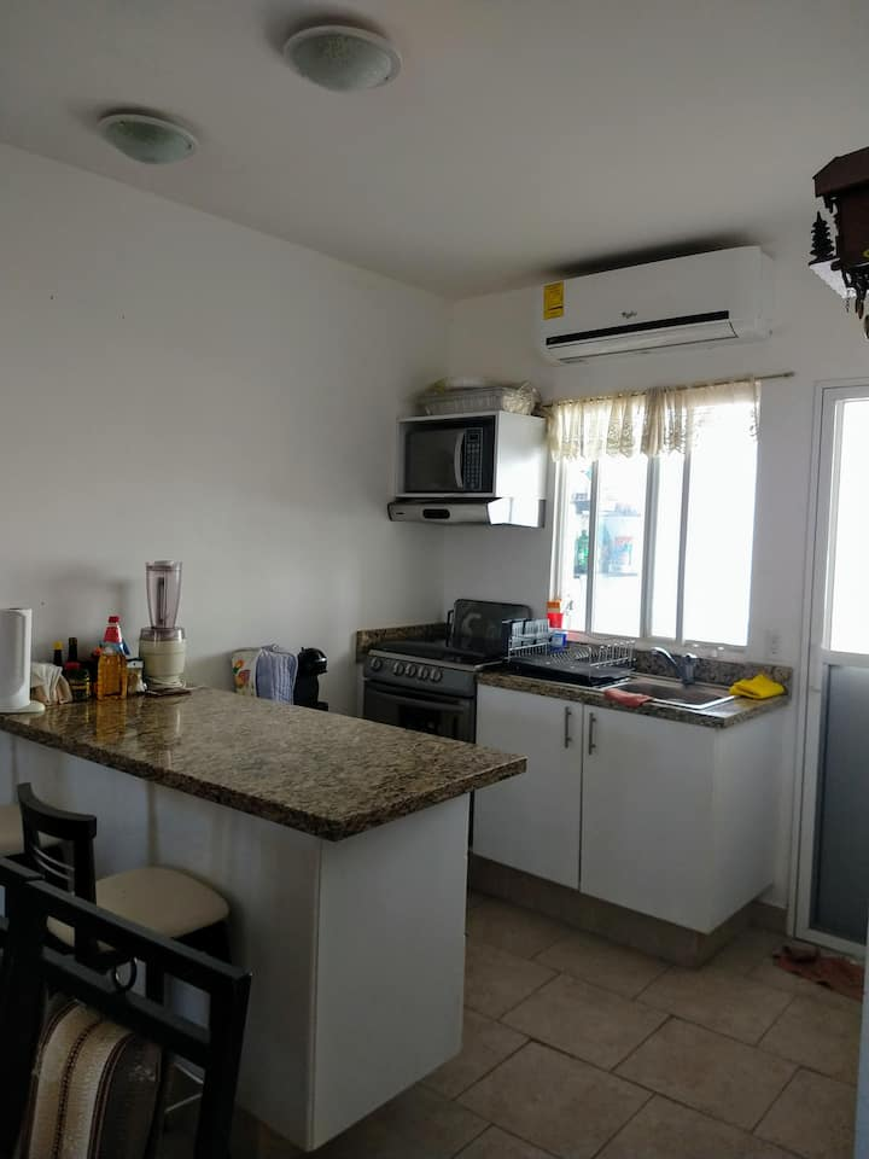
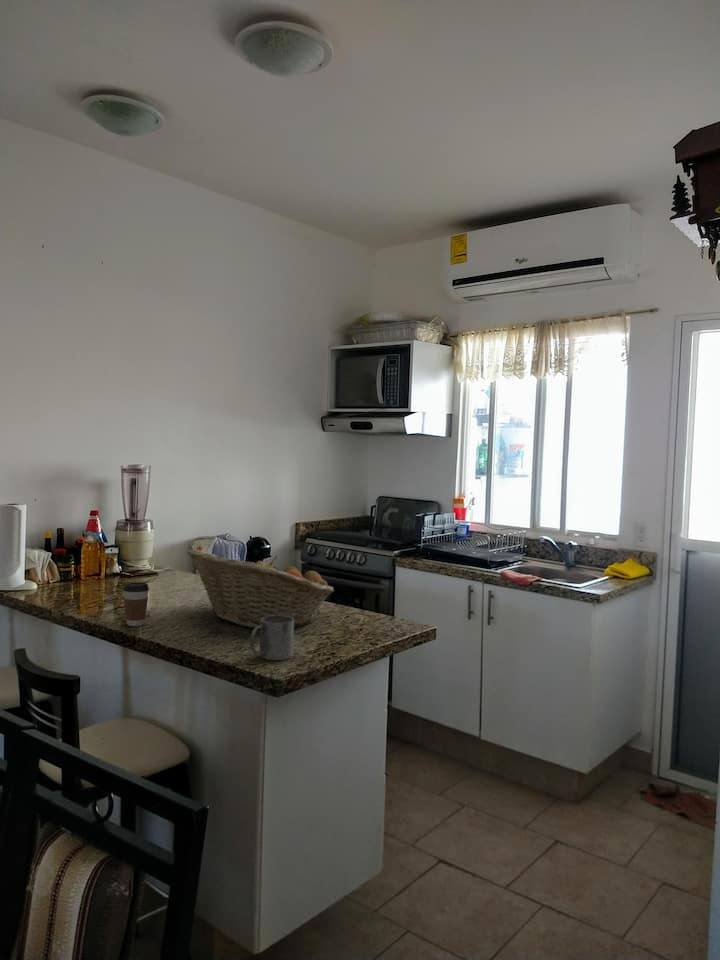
+ fruit basket (259, 583)
+ mug (270, 638)
+ coffee cup (135, 604)
